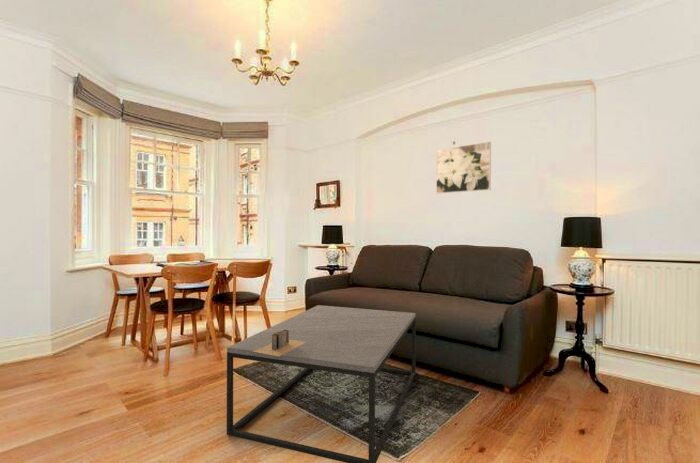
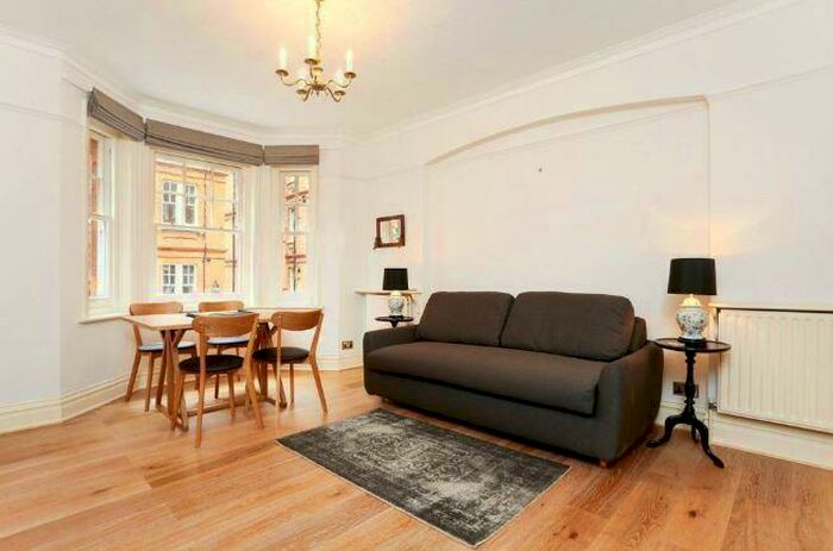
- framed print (462, 168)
- books (280, 337)
- coffee table (337, 363)
